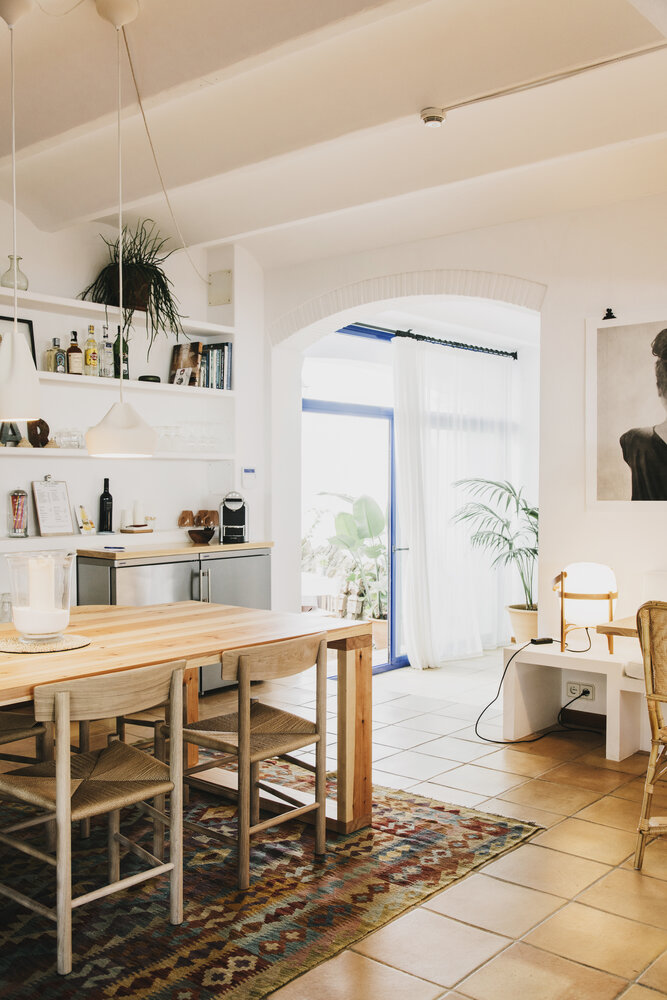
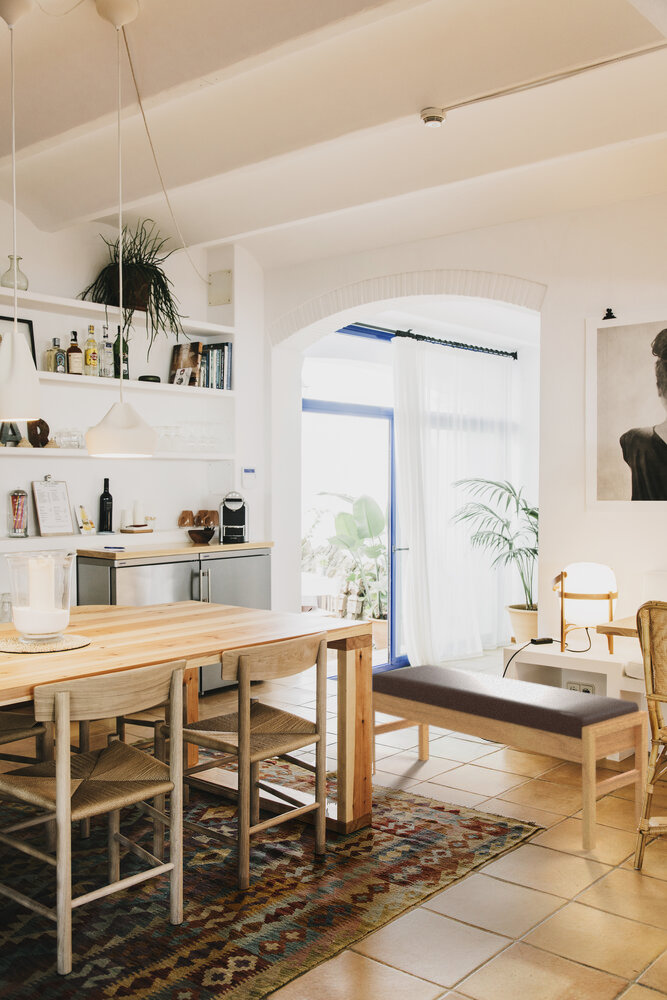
+ bench (495, 741)
